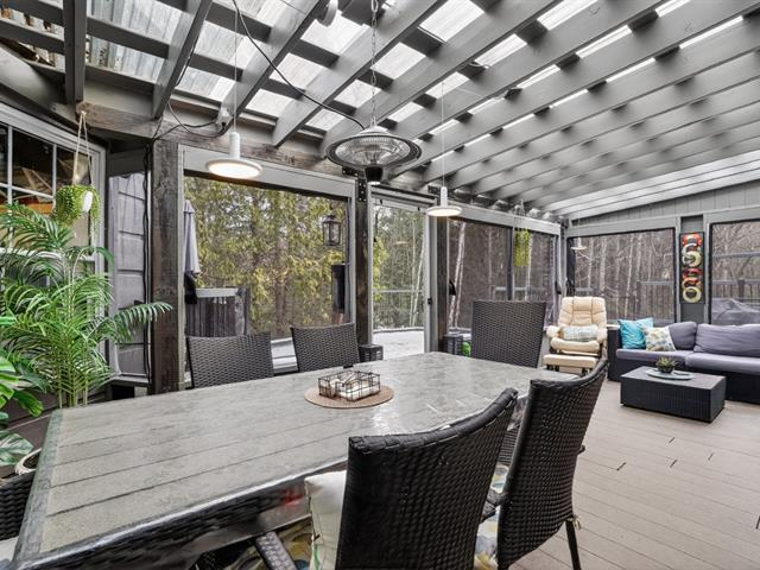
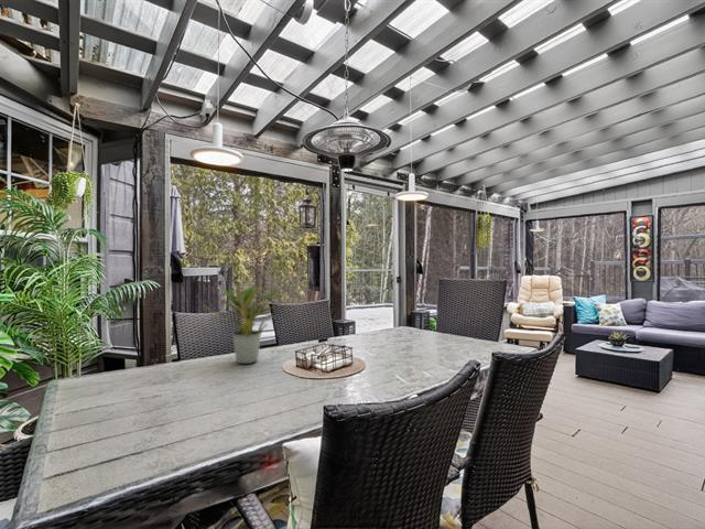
+ potted plant (246, 323)
